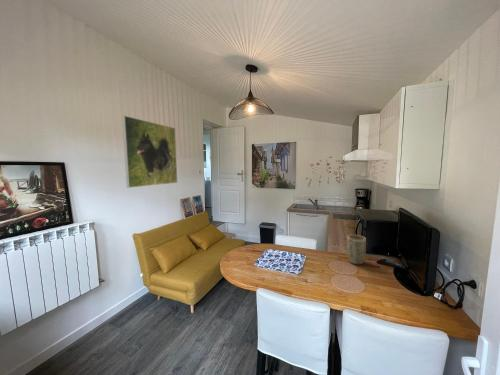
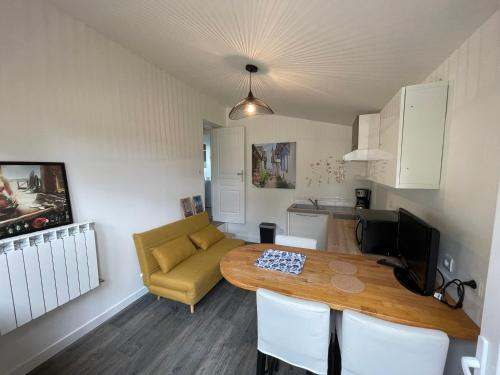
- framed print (153, 154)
- plant pot (356, 249)
